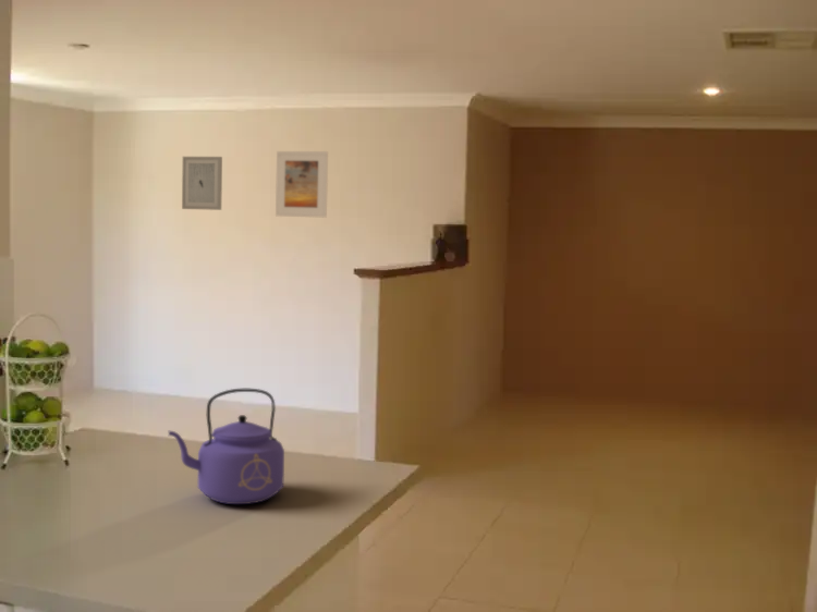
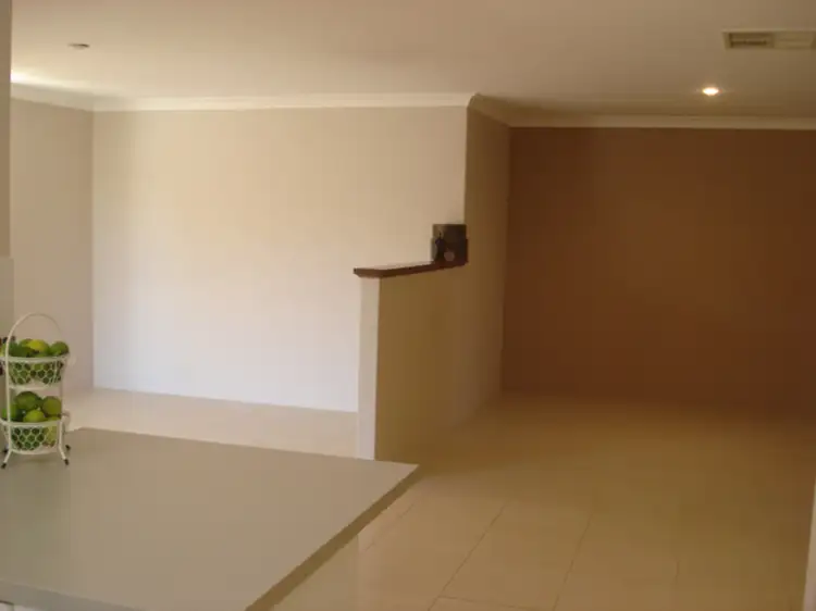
- kettle (227, 442)
- wall art (202, 183)
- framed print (301, 184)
